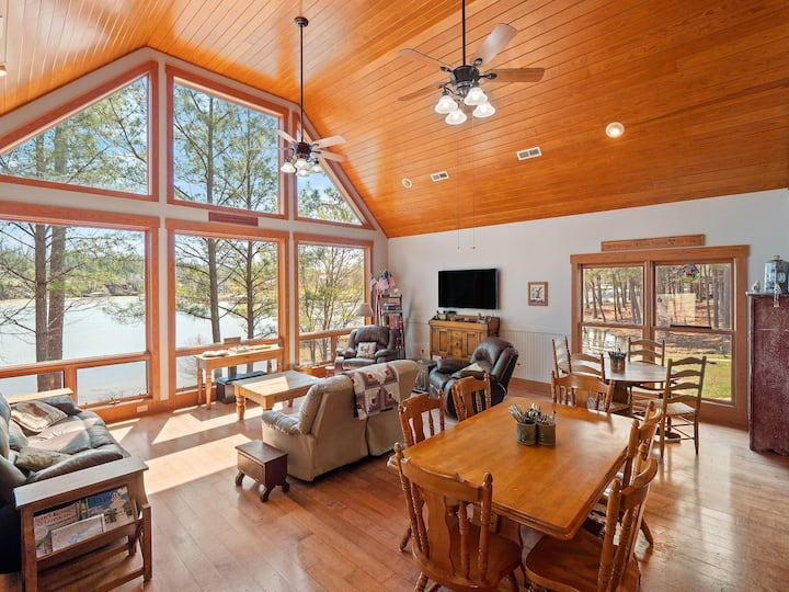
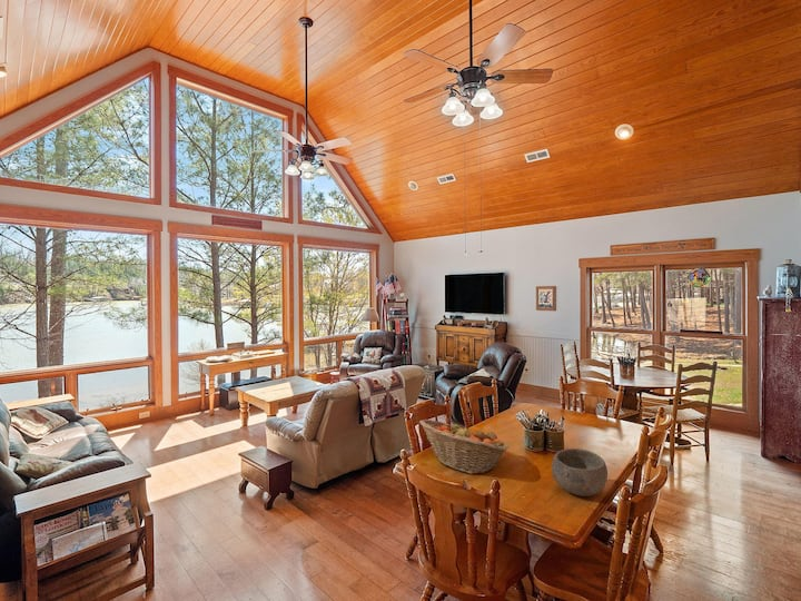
+ bowl (578, 473)
+ fruit basket (462, 441)
